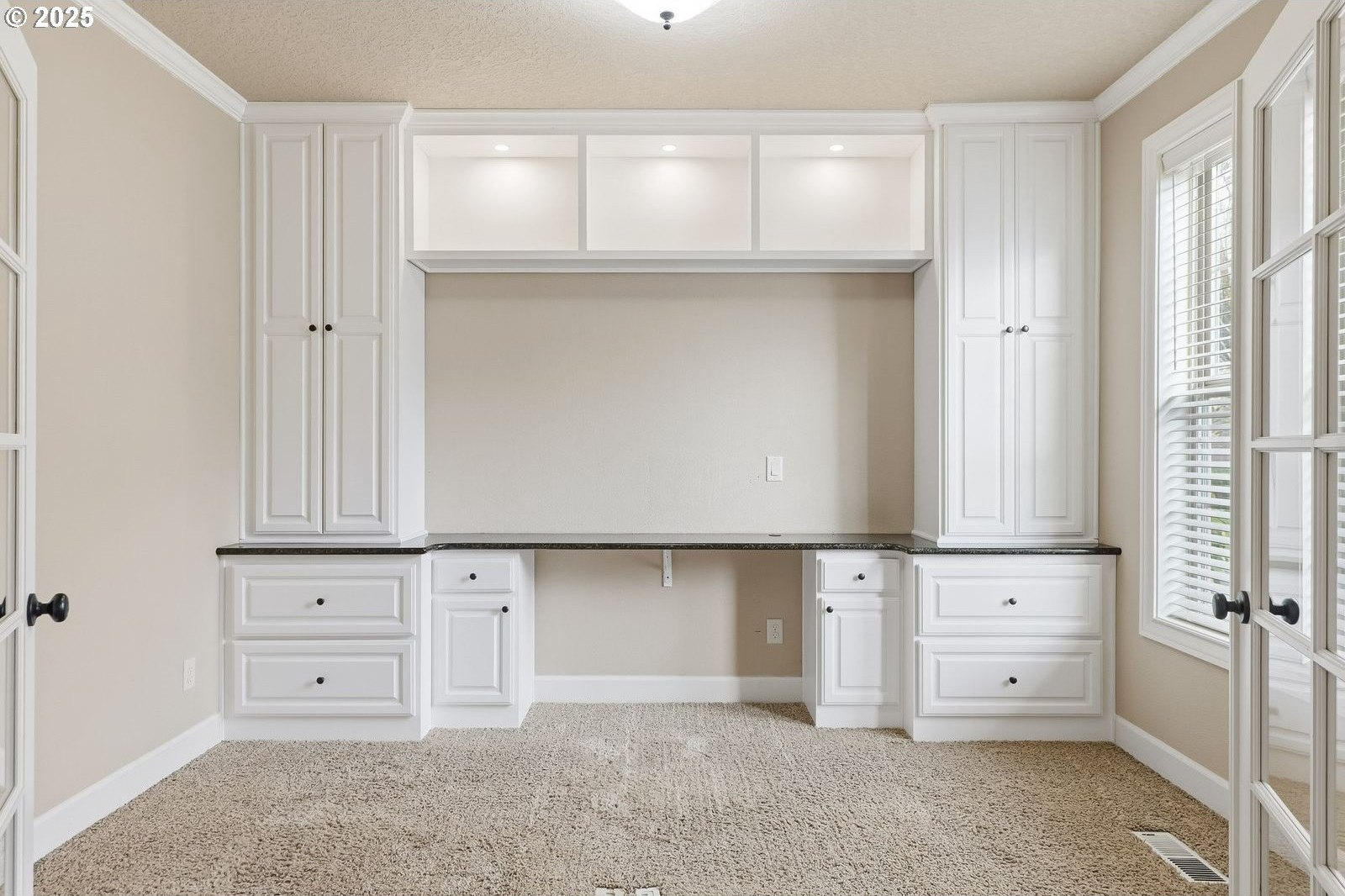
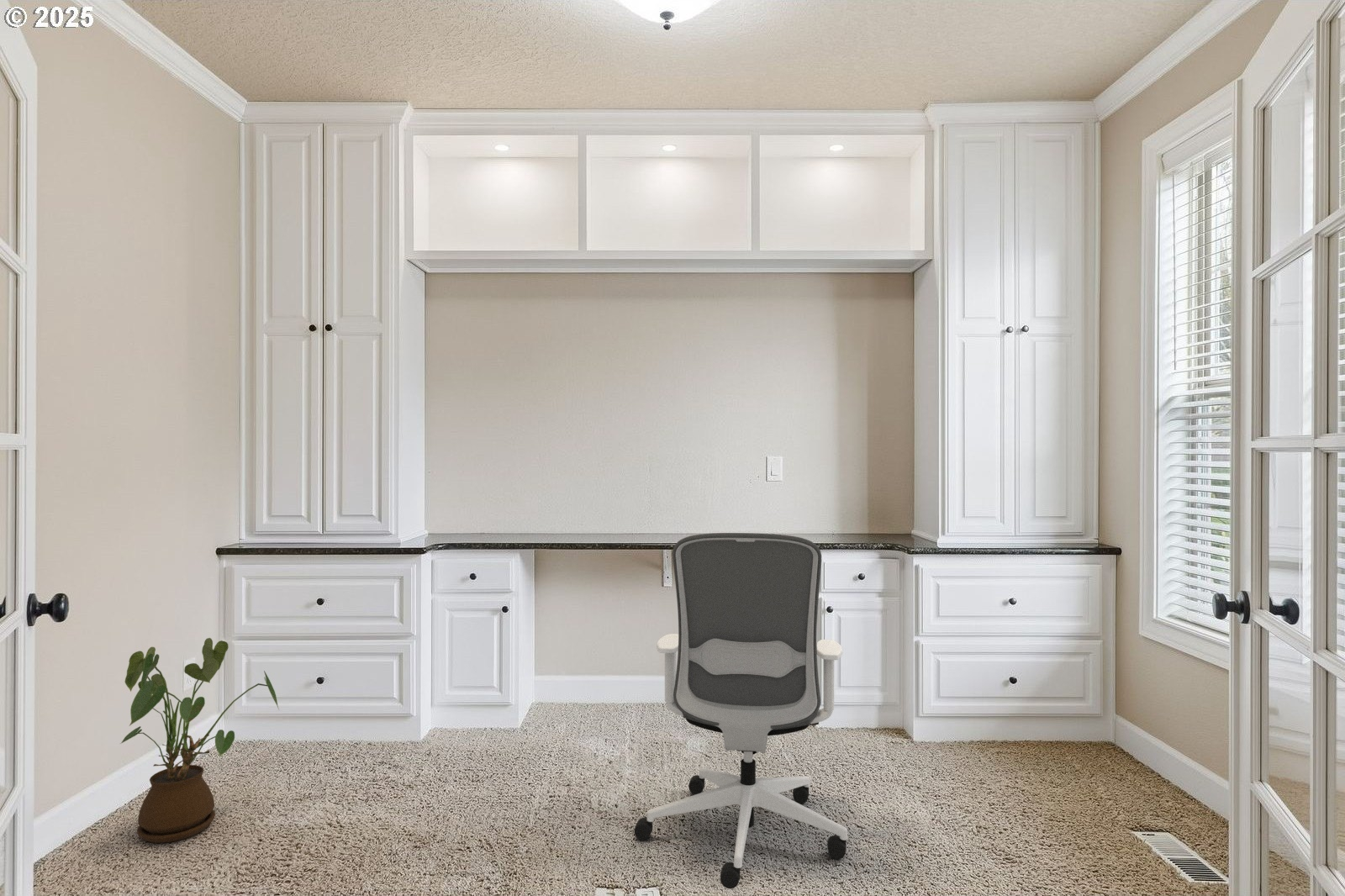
+ house plant (191, 736)
+ office chair (740, 681)
